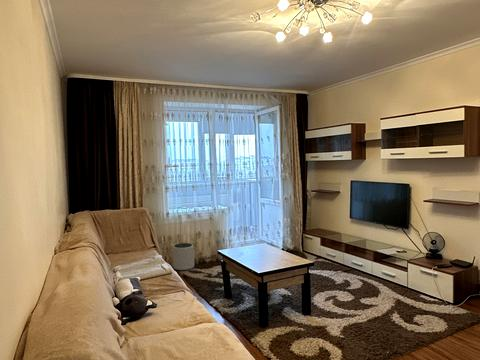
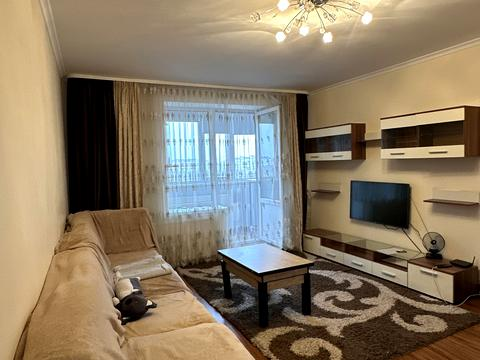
- plant pot (183, 256)
